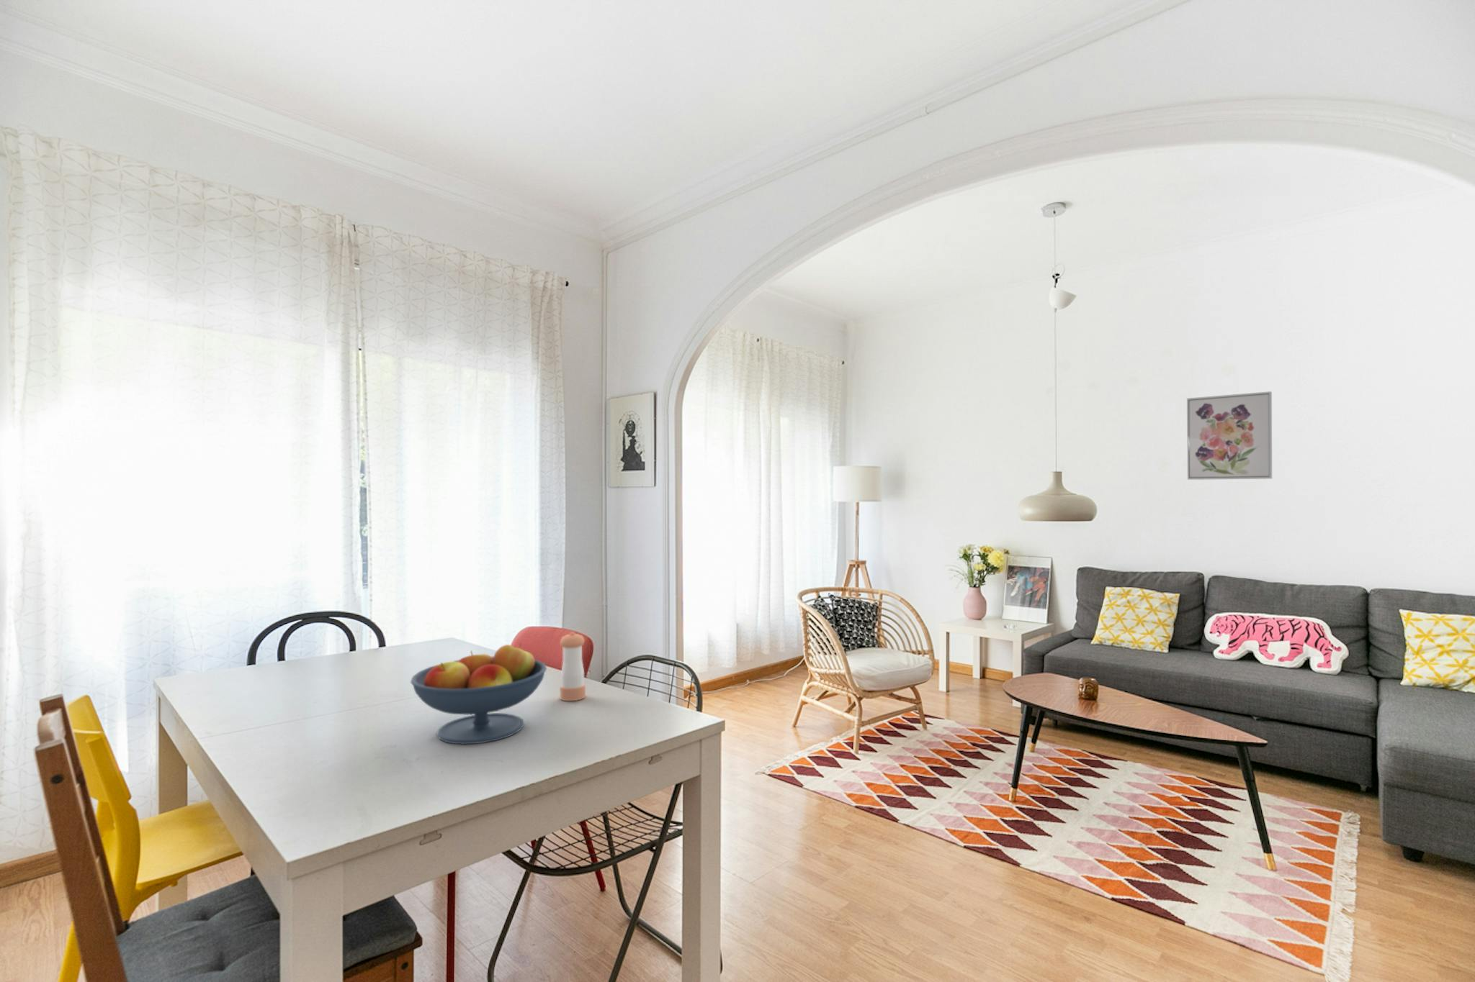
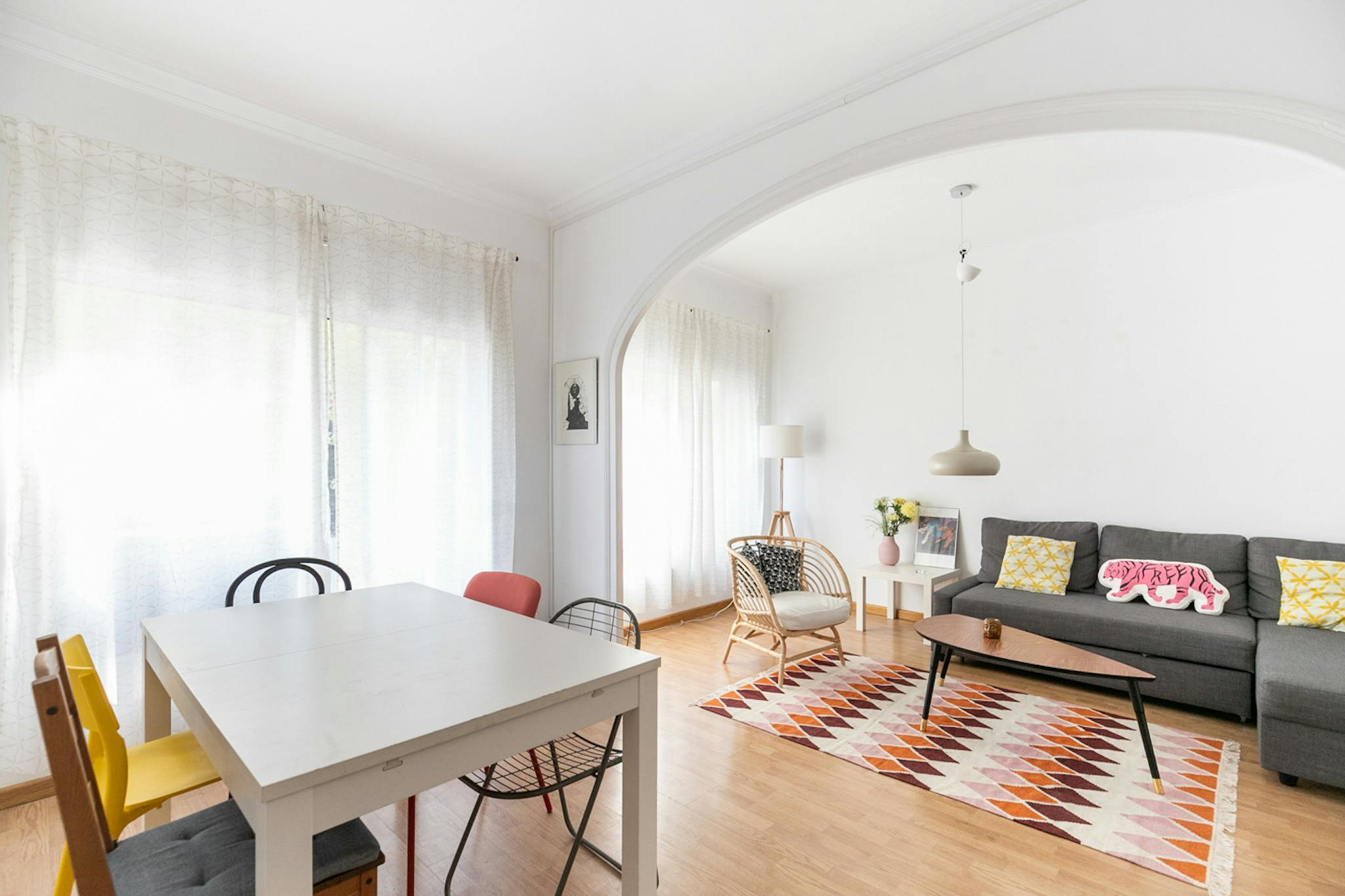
- pepper shaker (572, 665)
- wall art (1228, 436)
- fruit bowl (480, 689)
